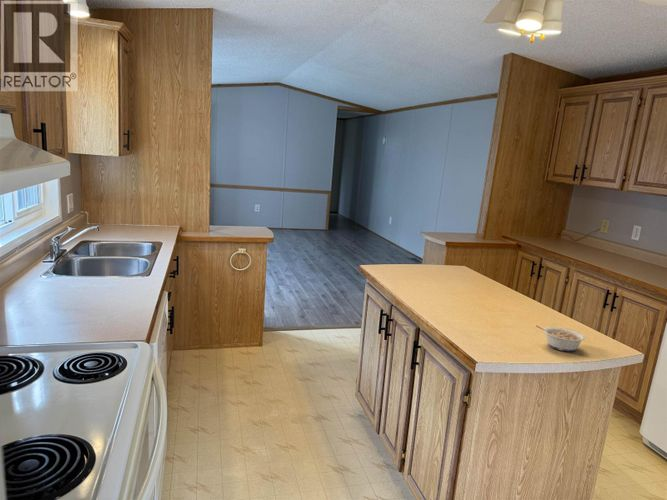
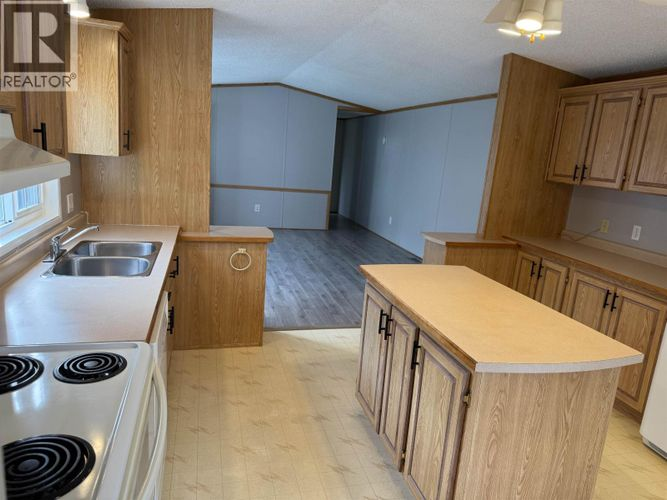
- legume (562, 338)
